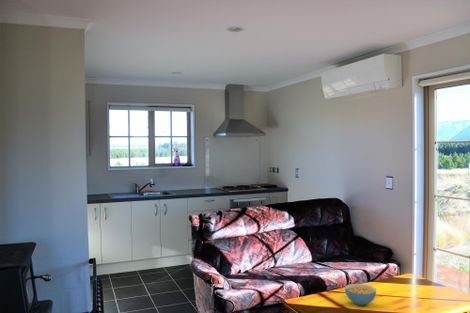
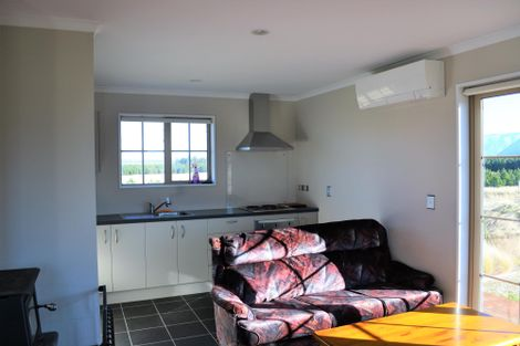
- cereal bowl (360, 296)
